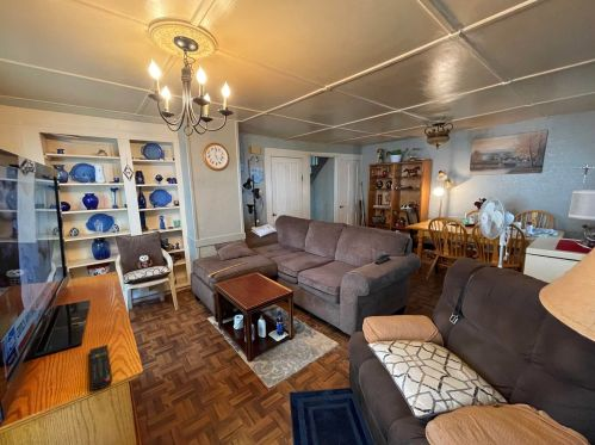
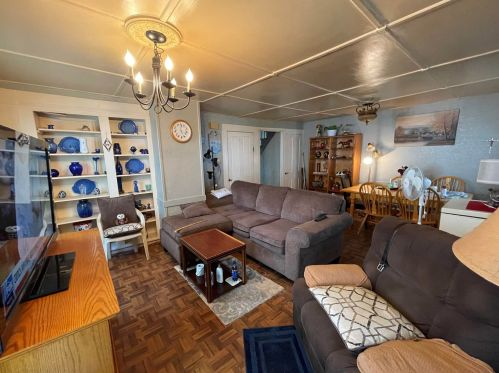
- remote control (100, 365)
